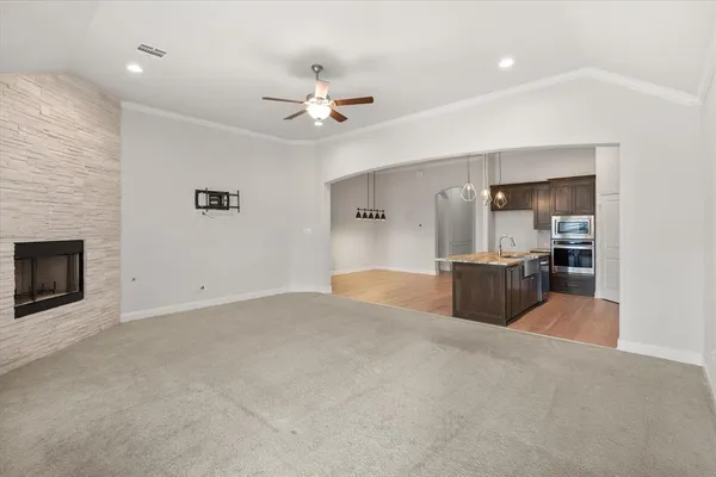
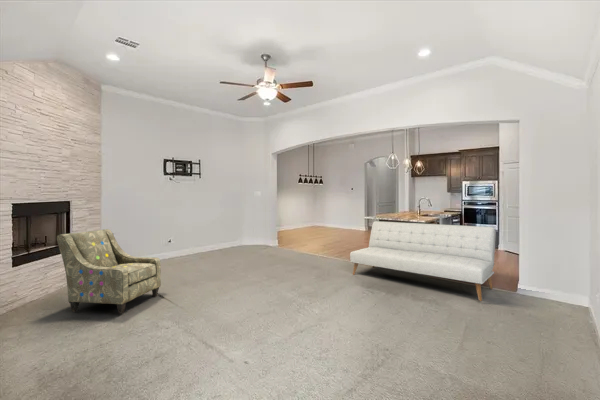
+ armchair (112, 267)
+ sofa (418, 252)
